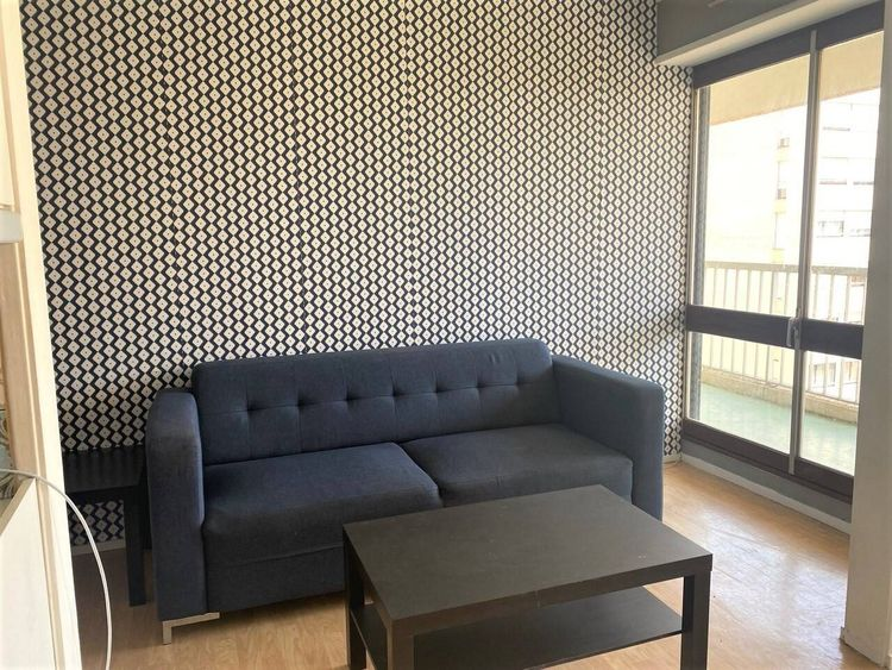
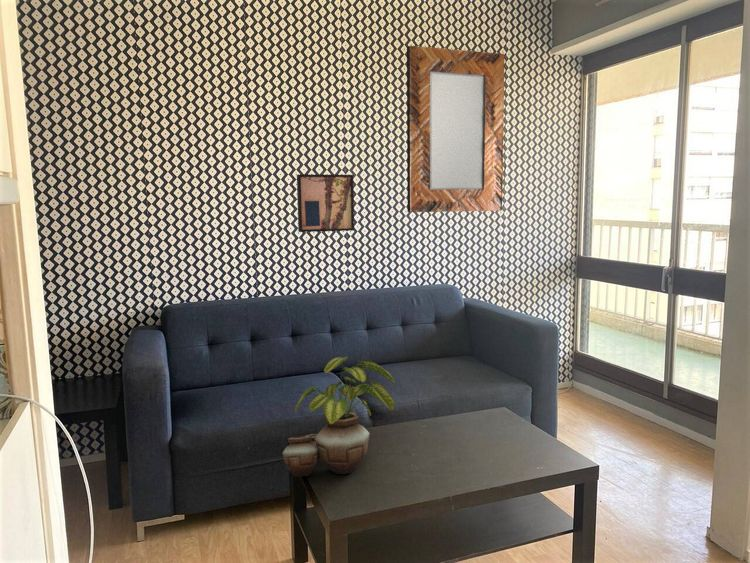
+ potted plant (338, 412)
+ wall art (325, 203)
+ home mirror (456, 132)
